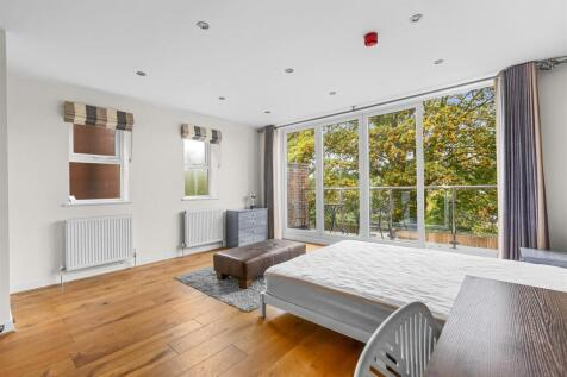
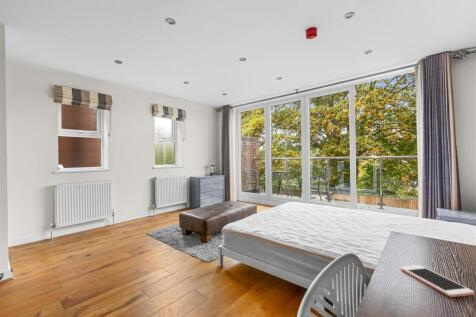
+ cell phone (433, 279)
